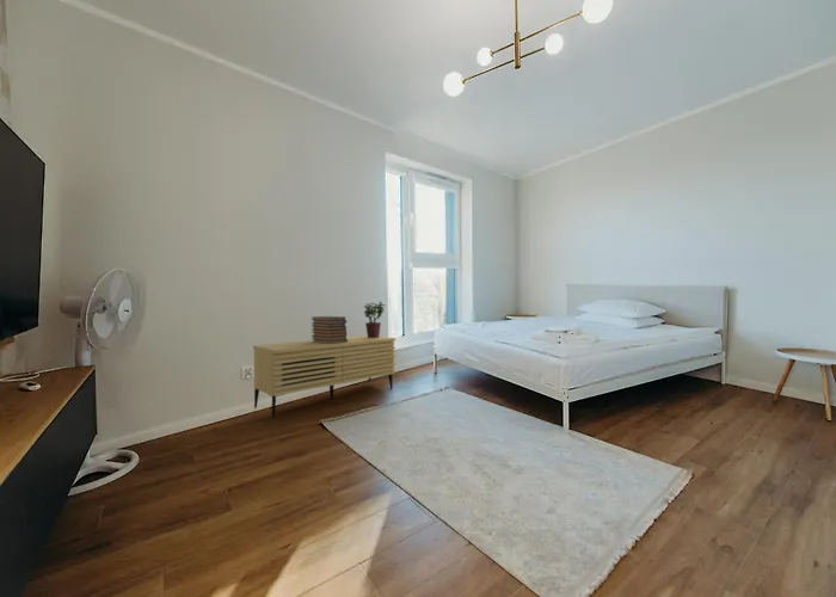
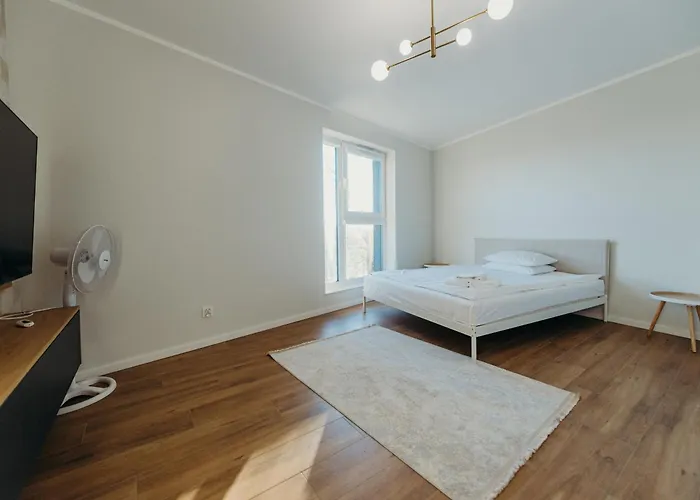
- sideboard (330, 370)
- book stack (328, 328)
- potted plant (374, 319)
